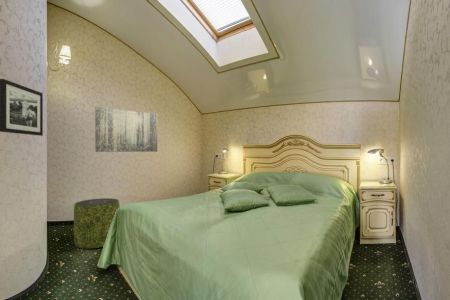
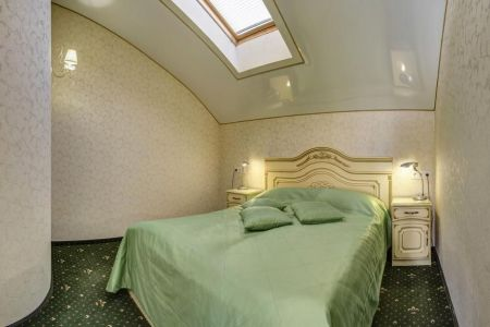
- wall art (128, 131)
- picture frame (23, 110)
- pouf (97, 221)
